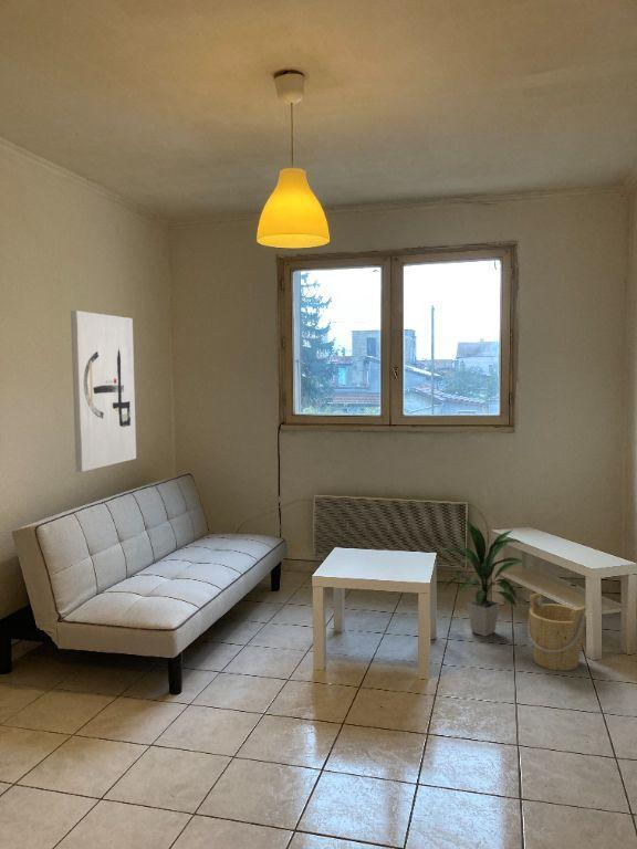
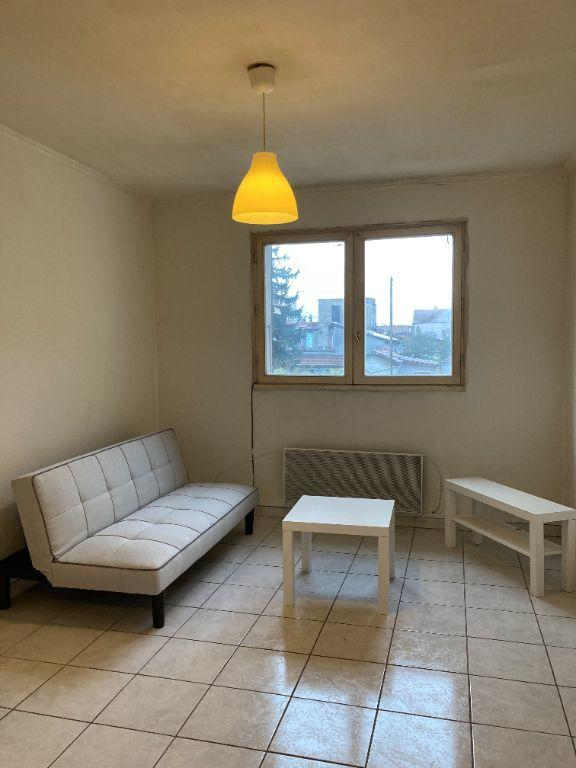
- indoor plant (488, 577)
- wall art (105, 390)
- bucket (556, 631)
